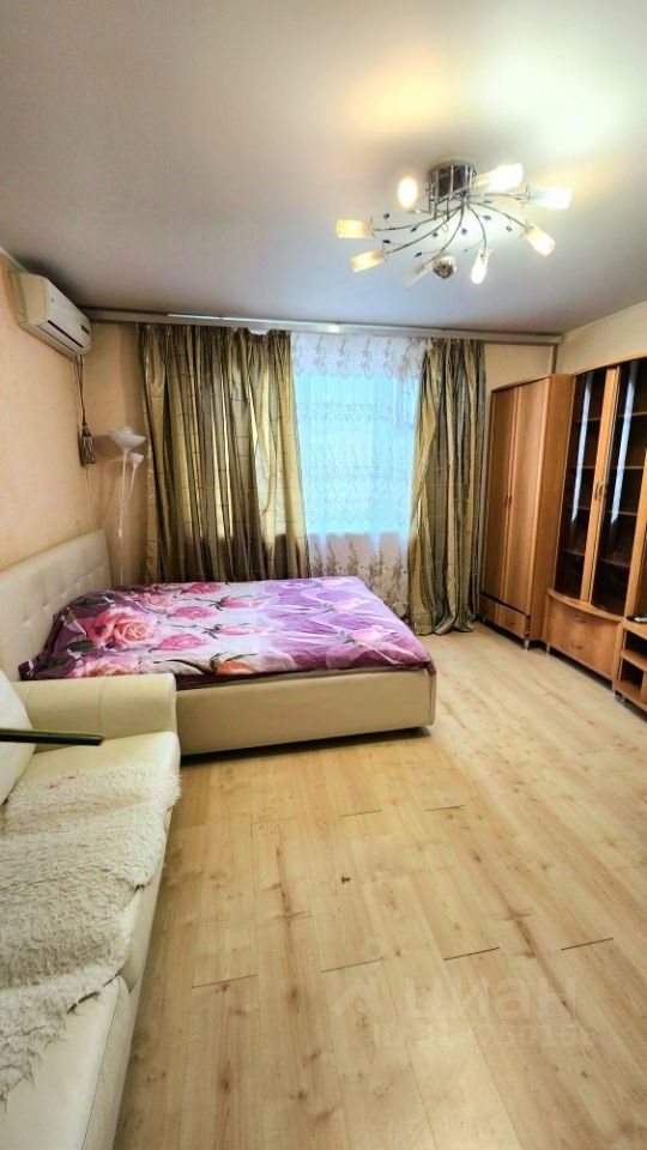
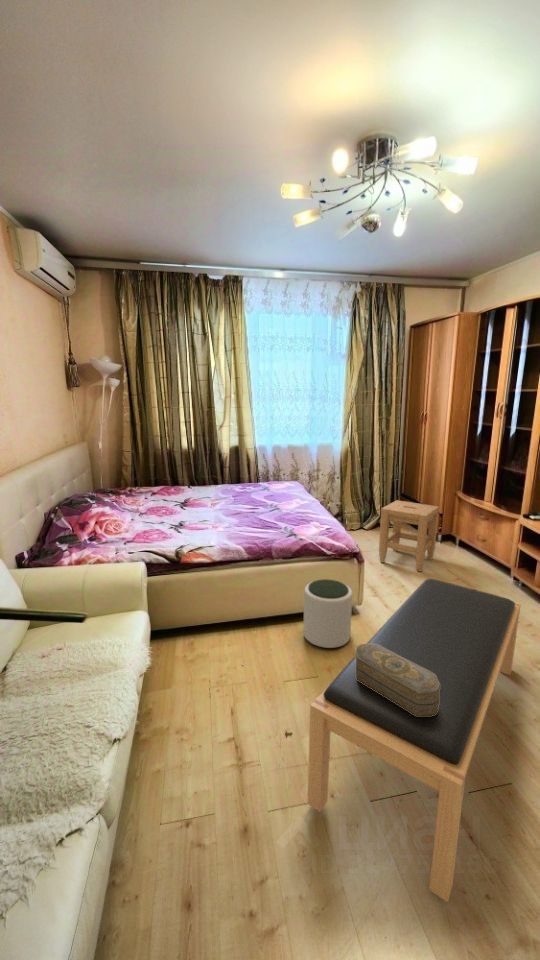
+ bench (437, 679)
+ decorative box (394, 676)
+ plant pot (327, 612)
+ stool (408, 534)
